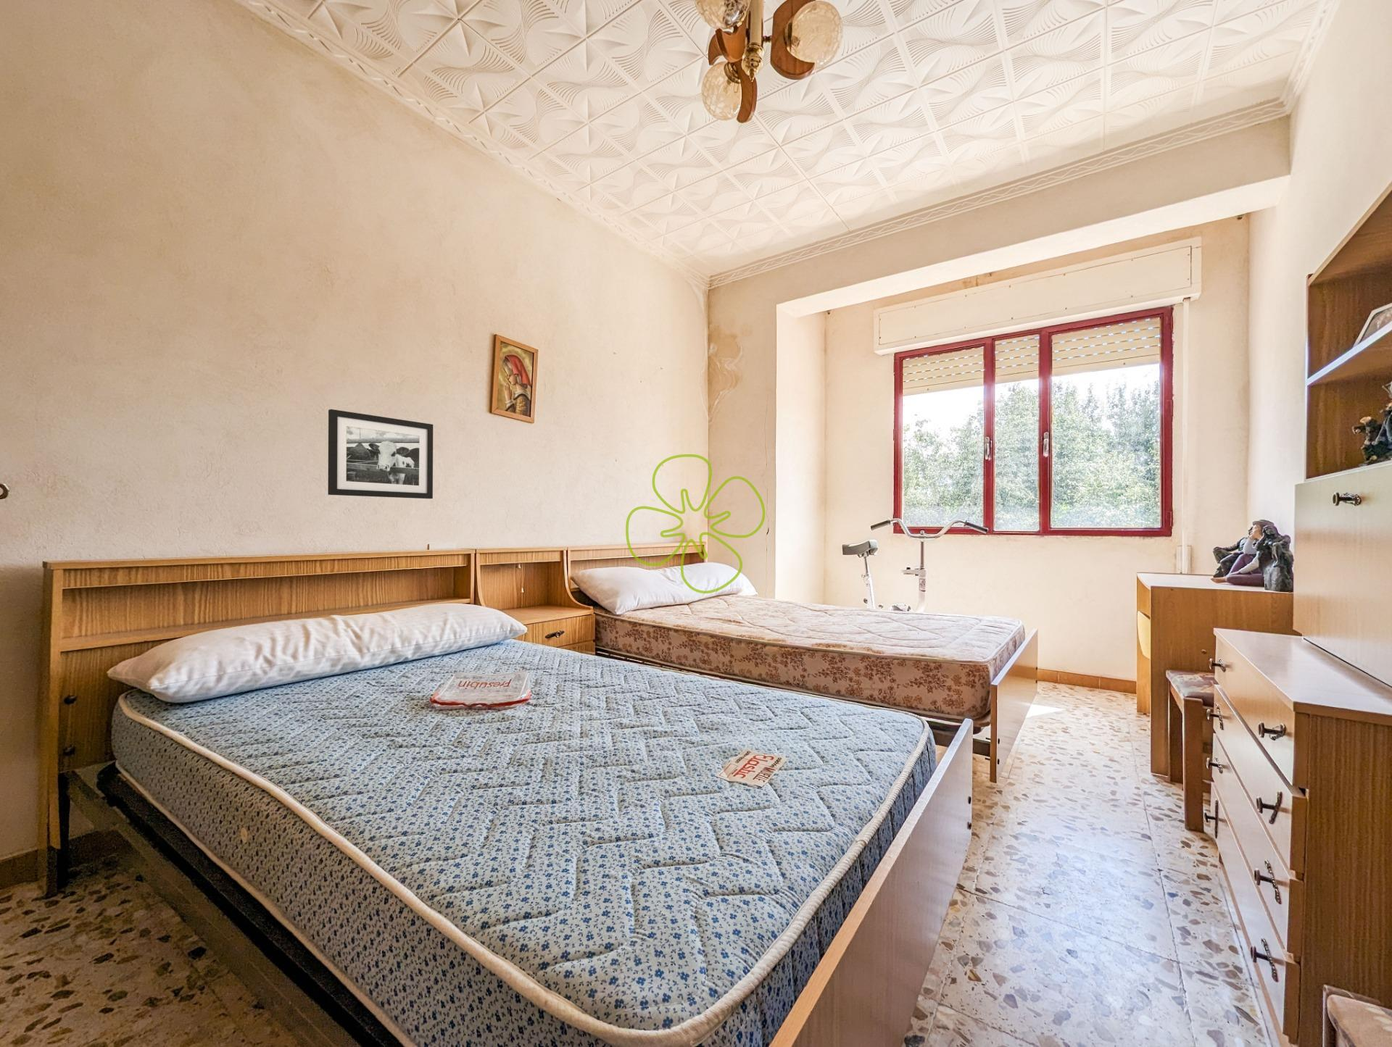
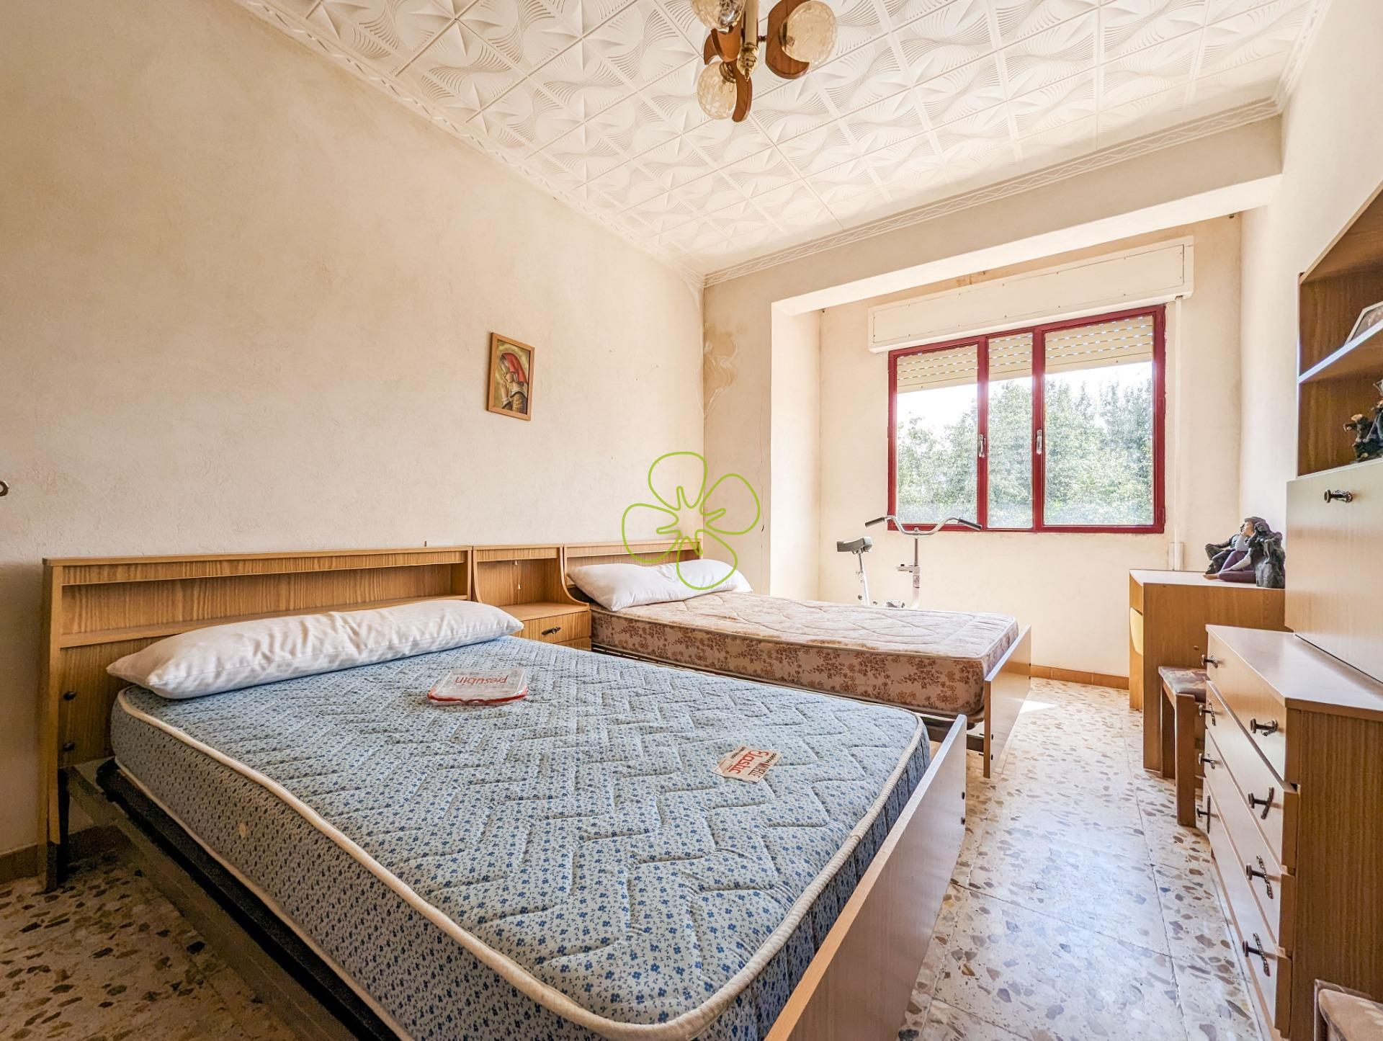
- picture frame (384, 458)
